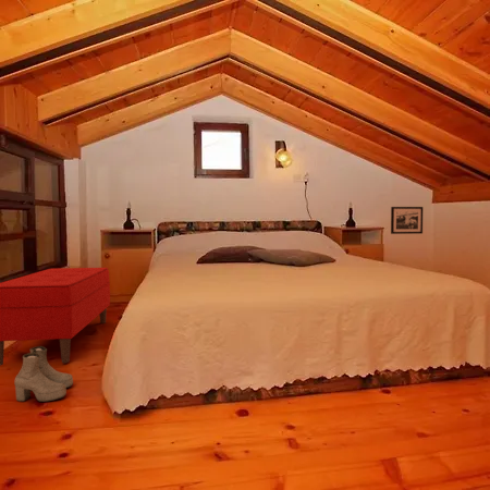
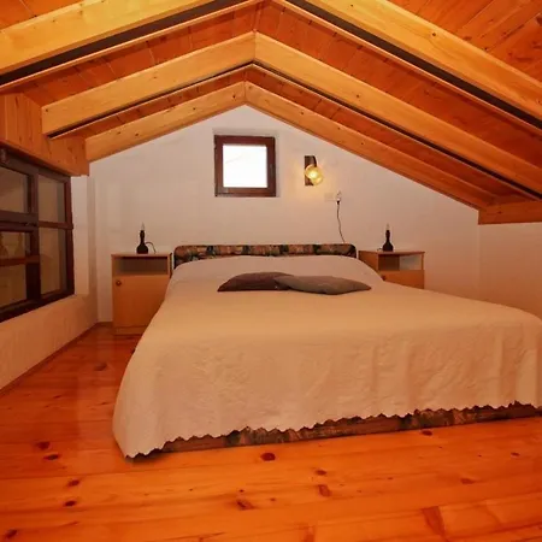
- bench (59, 307)
- boots (44, 371)
- picture frame (406, 220)
